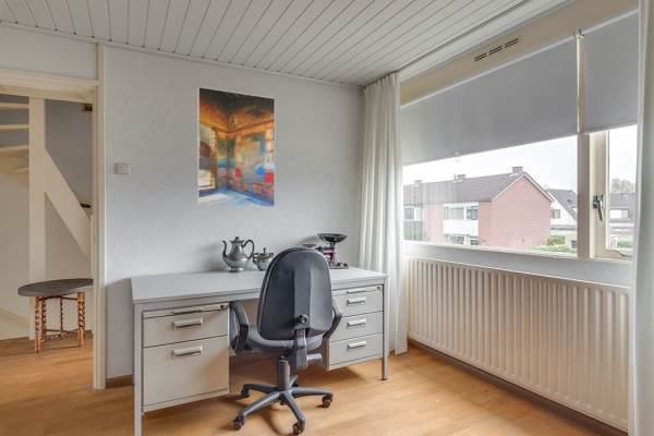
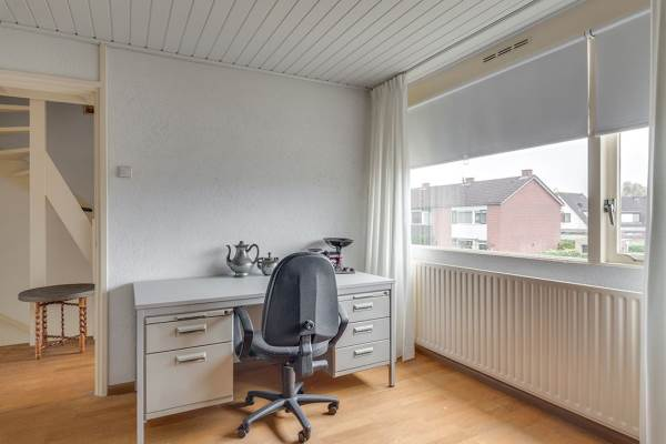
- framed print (238, 149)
